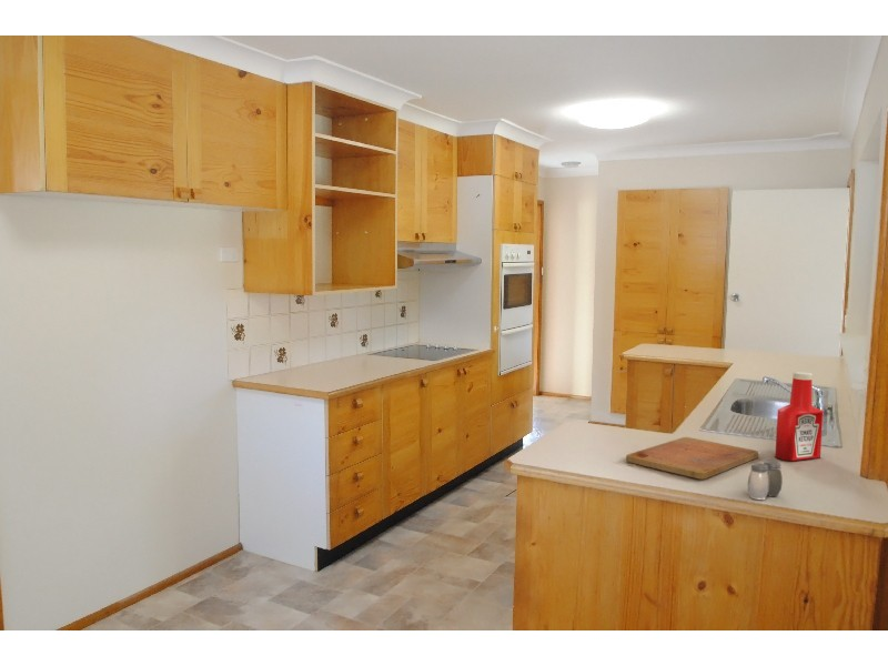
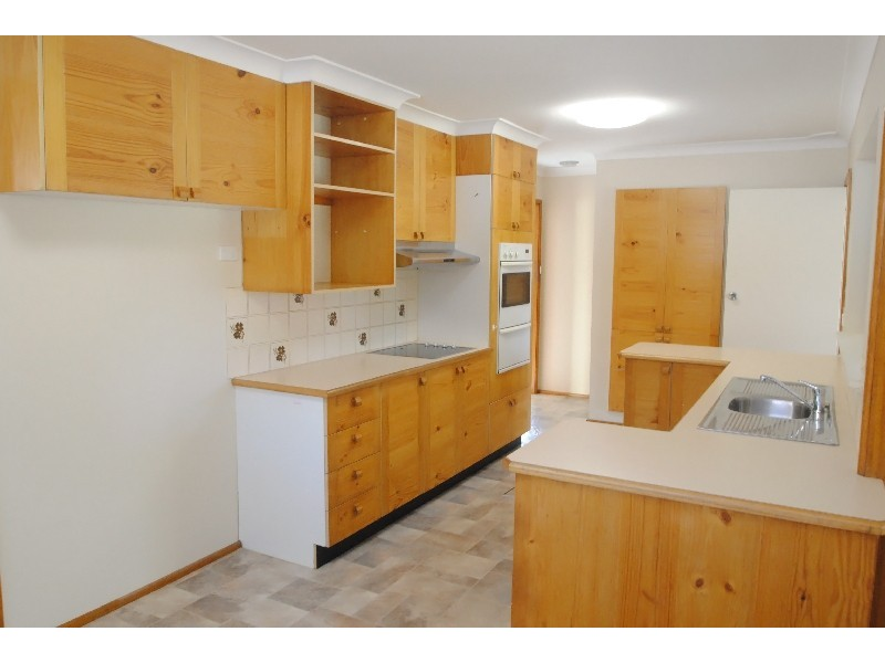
- soap bottle (799, 414)
- salt and pepper shaker (765, 478)
- cutting board (693, 455)
